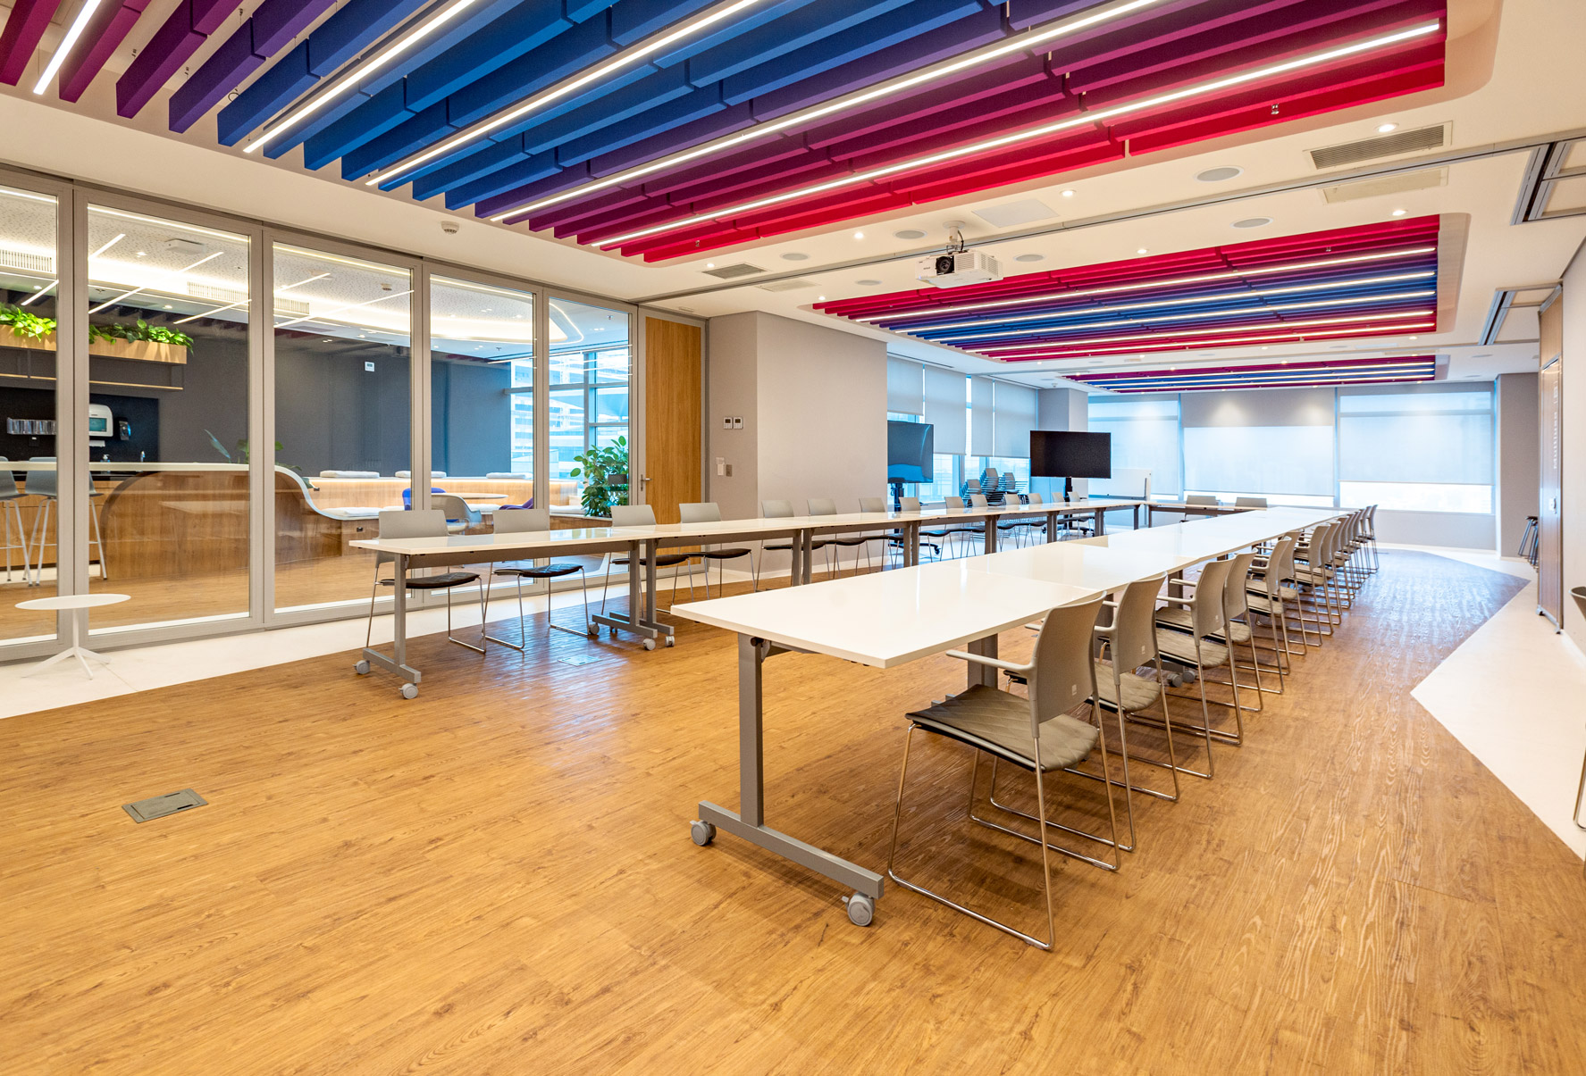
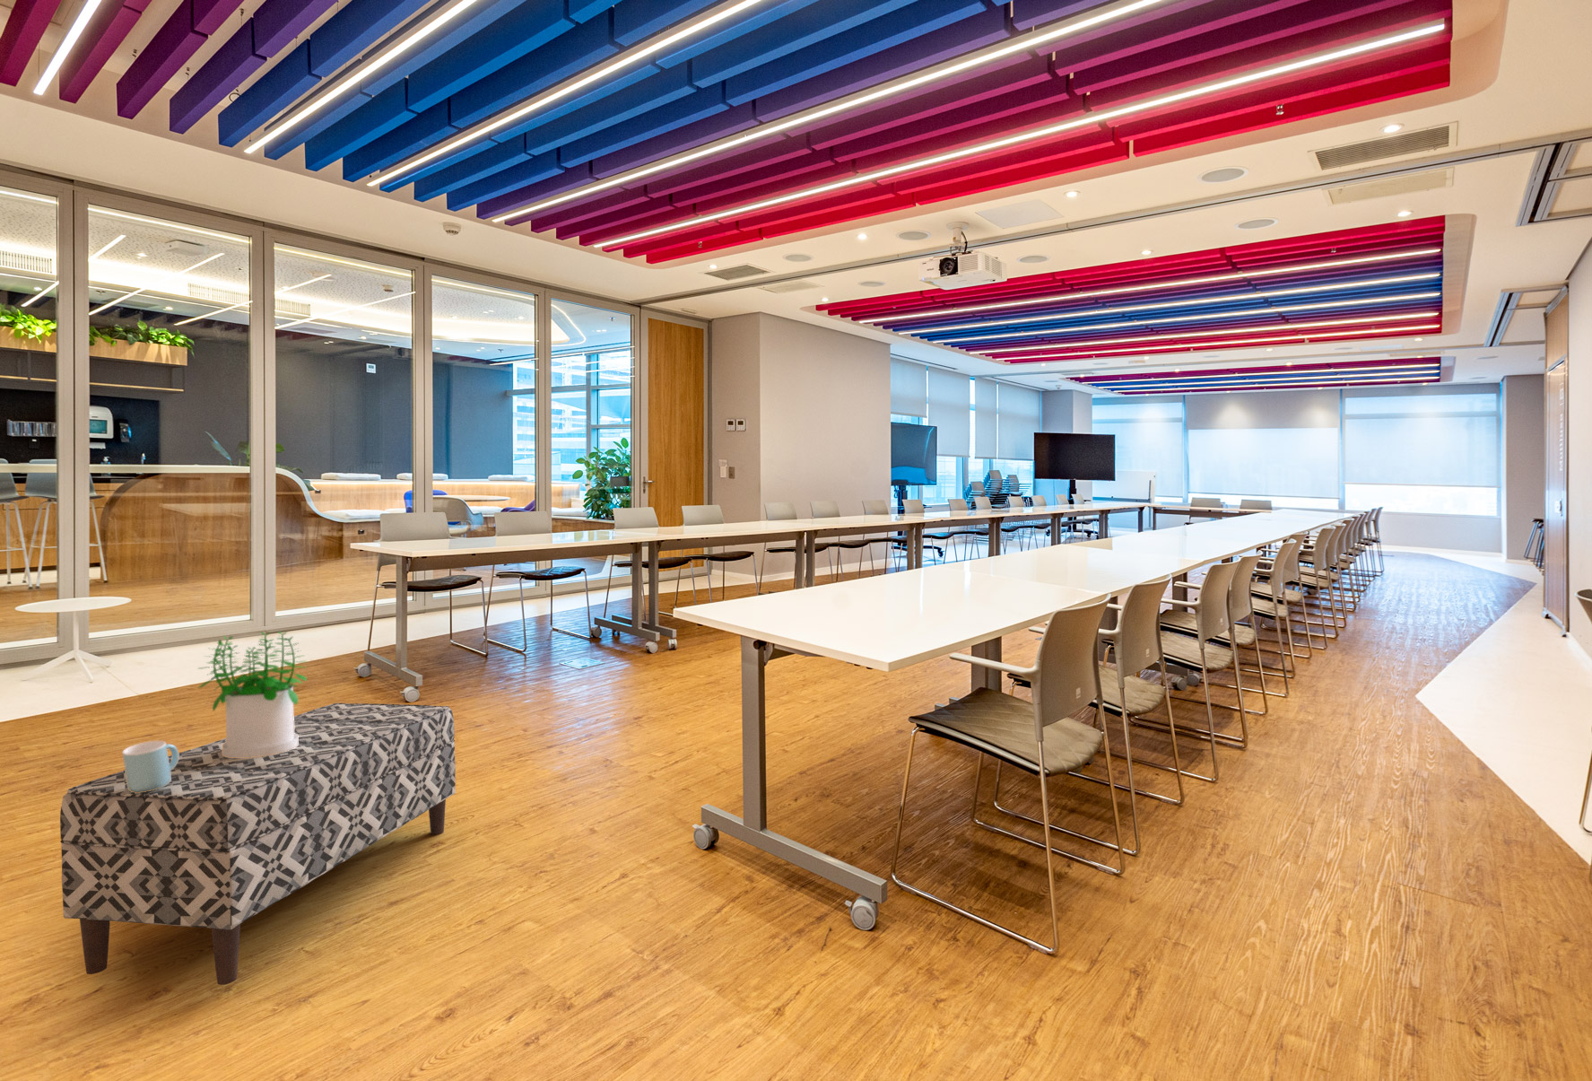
+ mug (156, 765)
+ potted plant (257, 691)
+ bench (294, 816)
